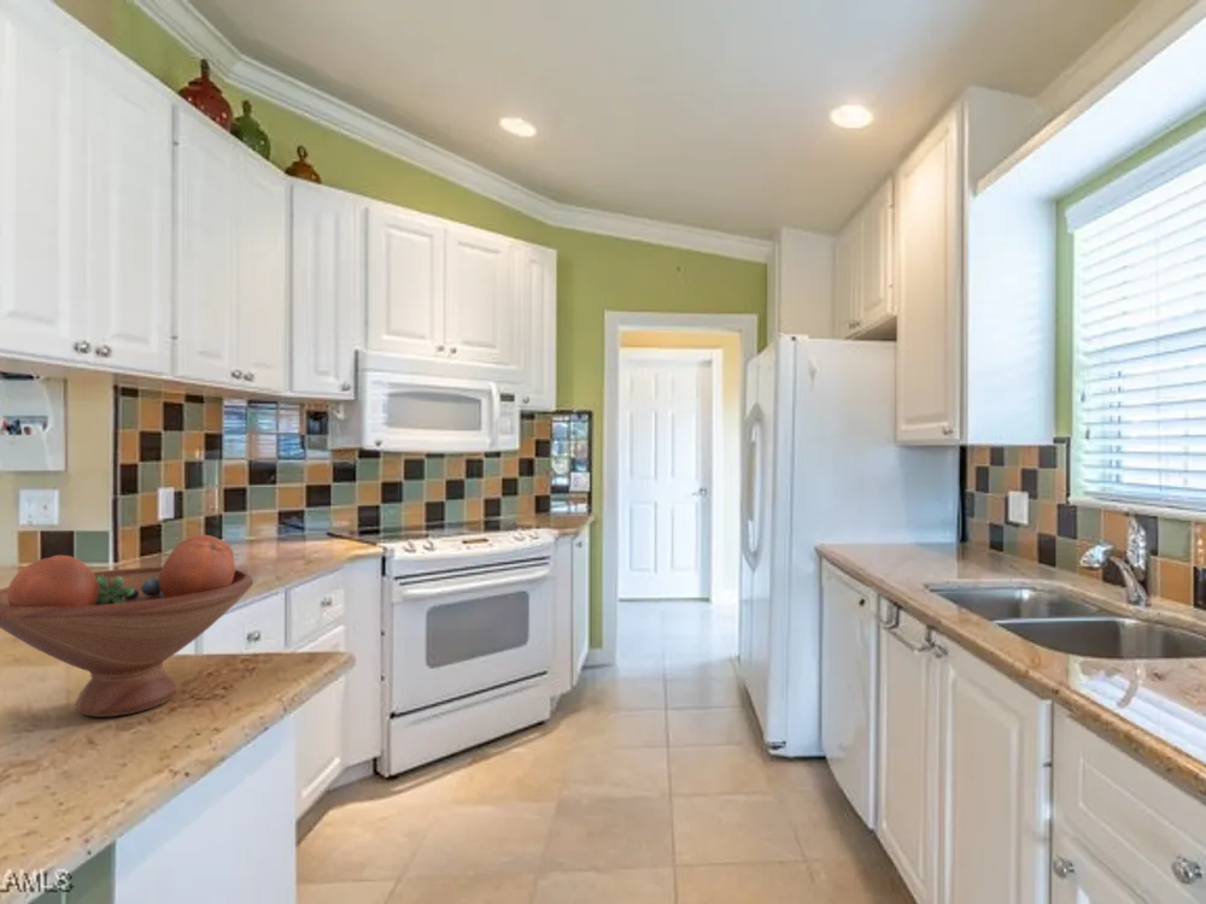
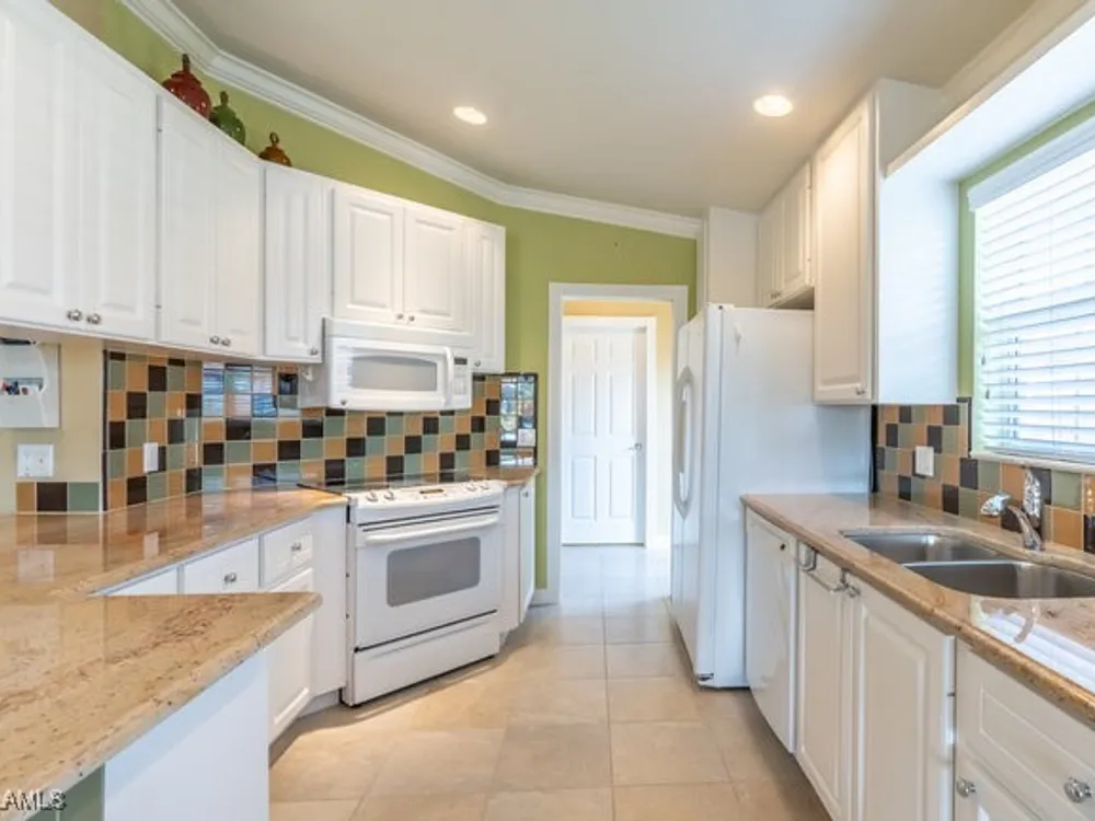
- fruit bowl (128, 621)
